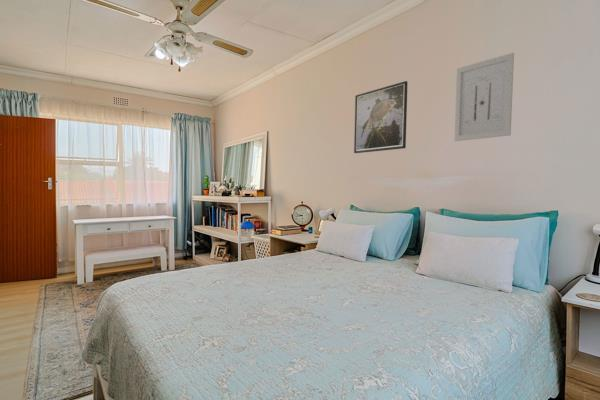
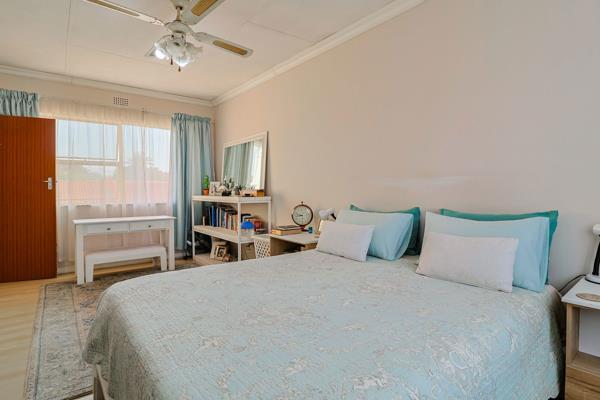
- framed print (378, 120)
- wall art (482, 100)
